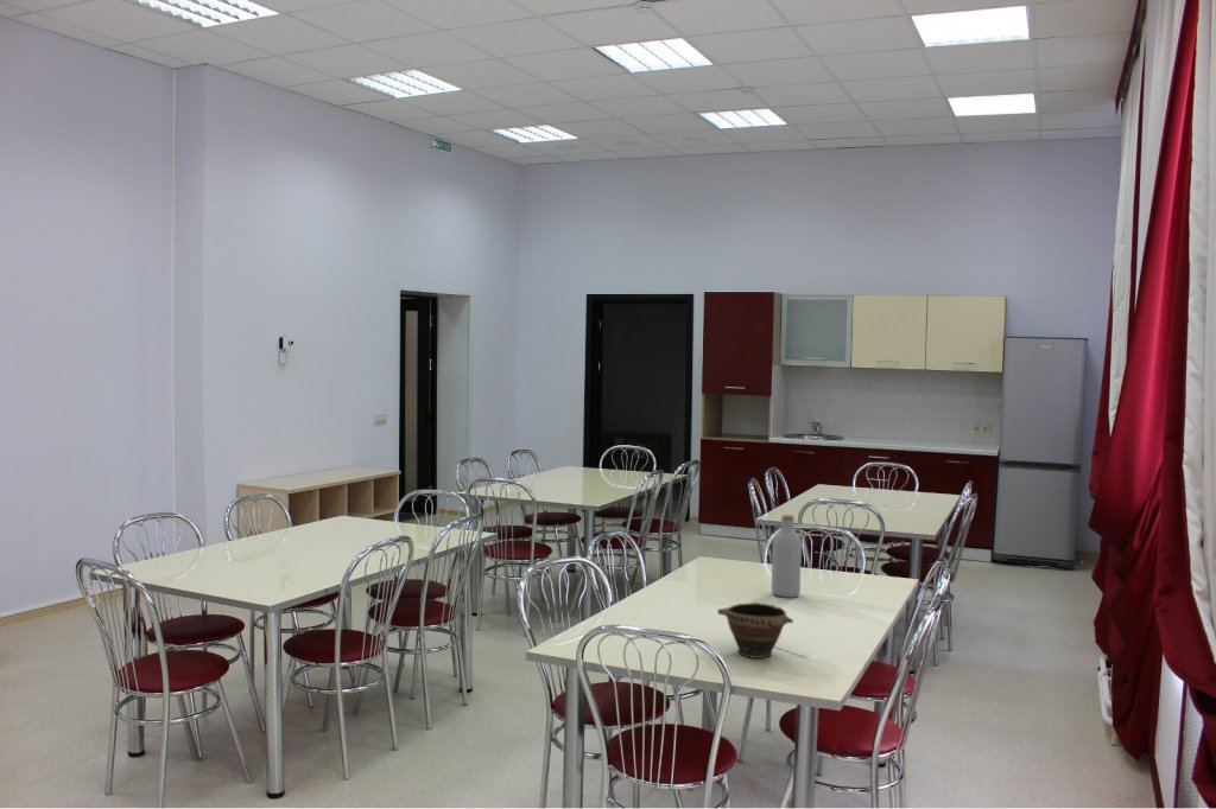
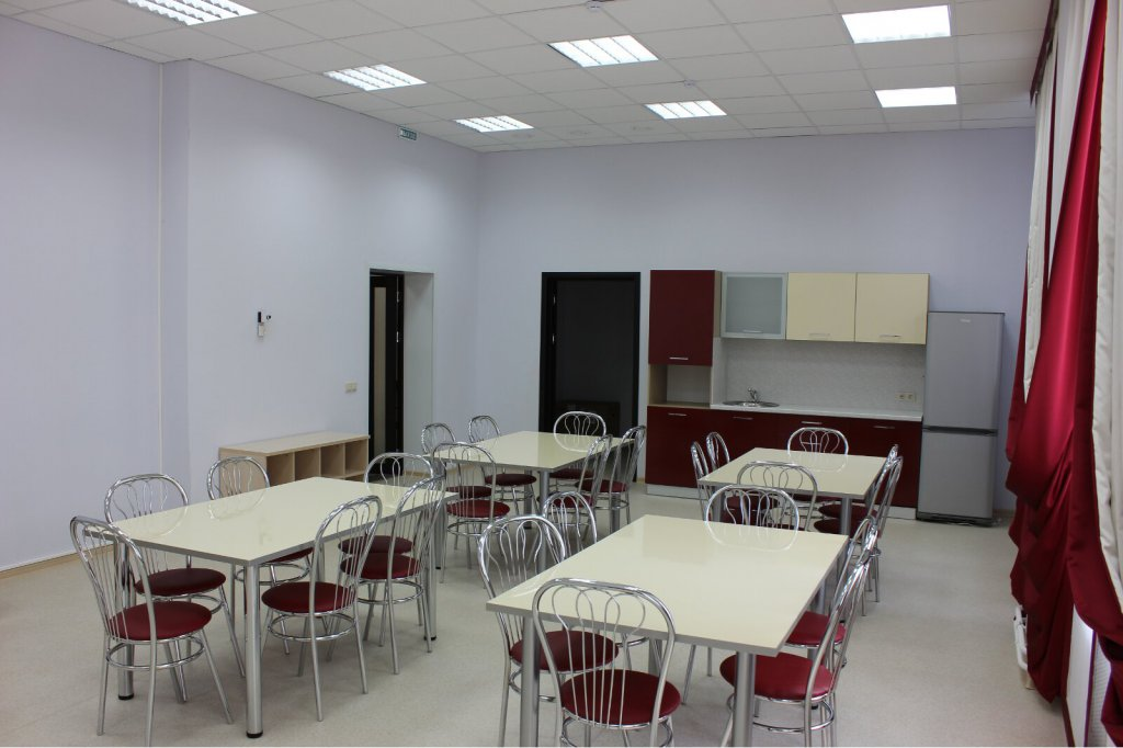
- bowl (754, 630)
- bottle (786, 555)
